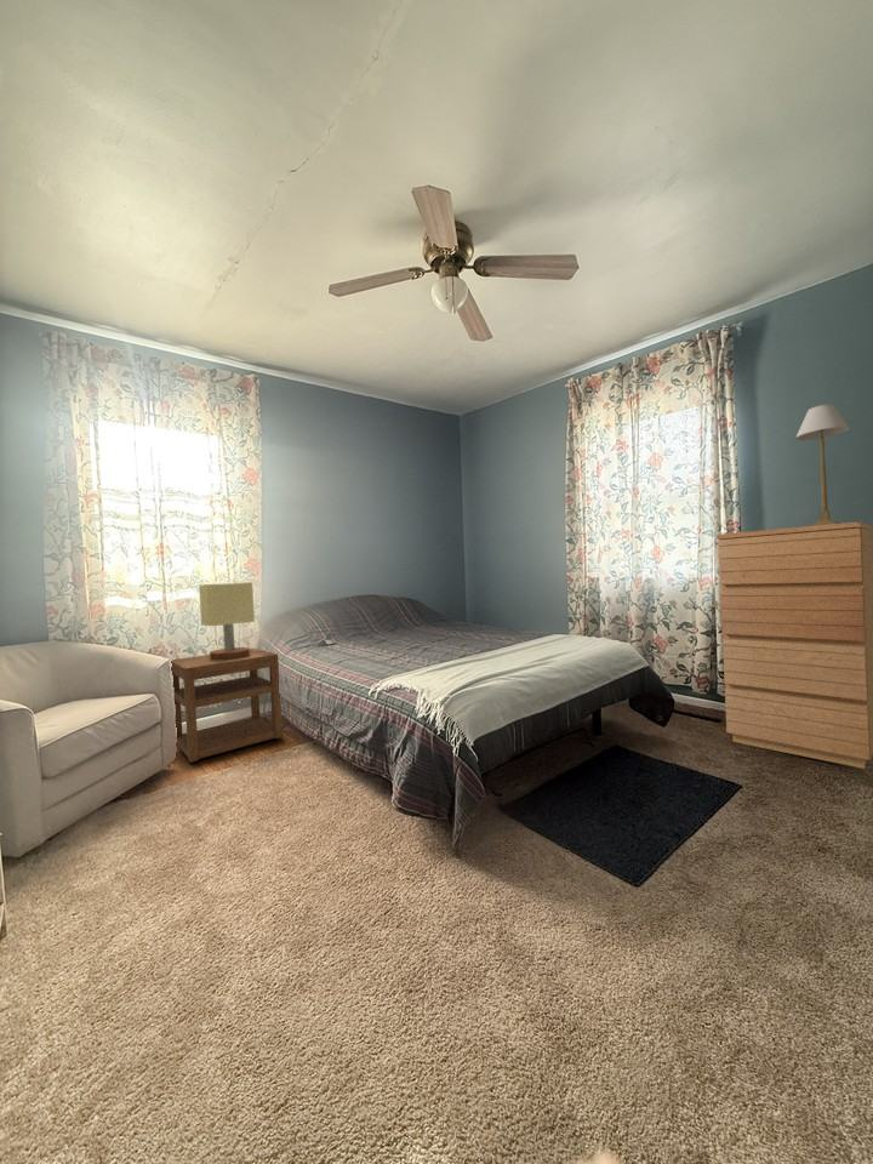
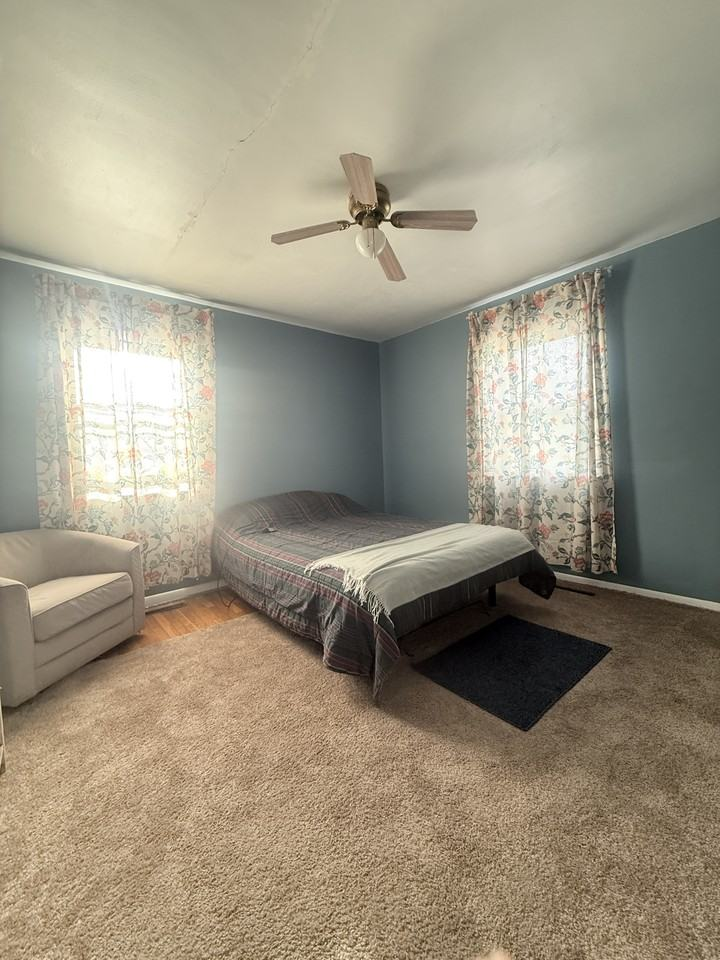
- table lamp (228, 620)
- nightstand (226, 698)
- dresser (797, 635)
- table lamp (822, 466)
